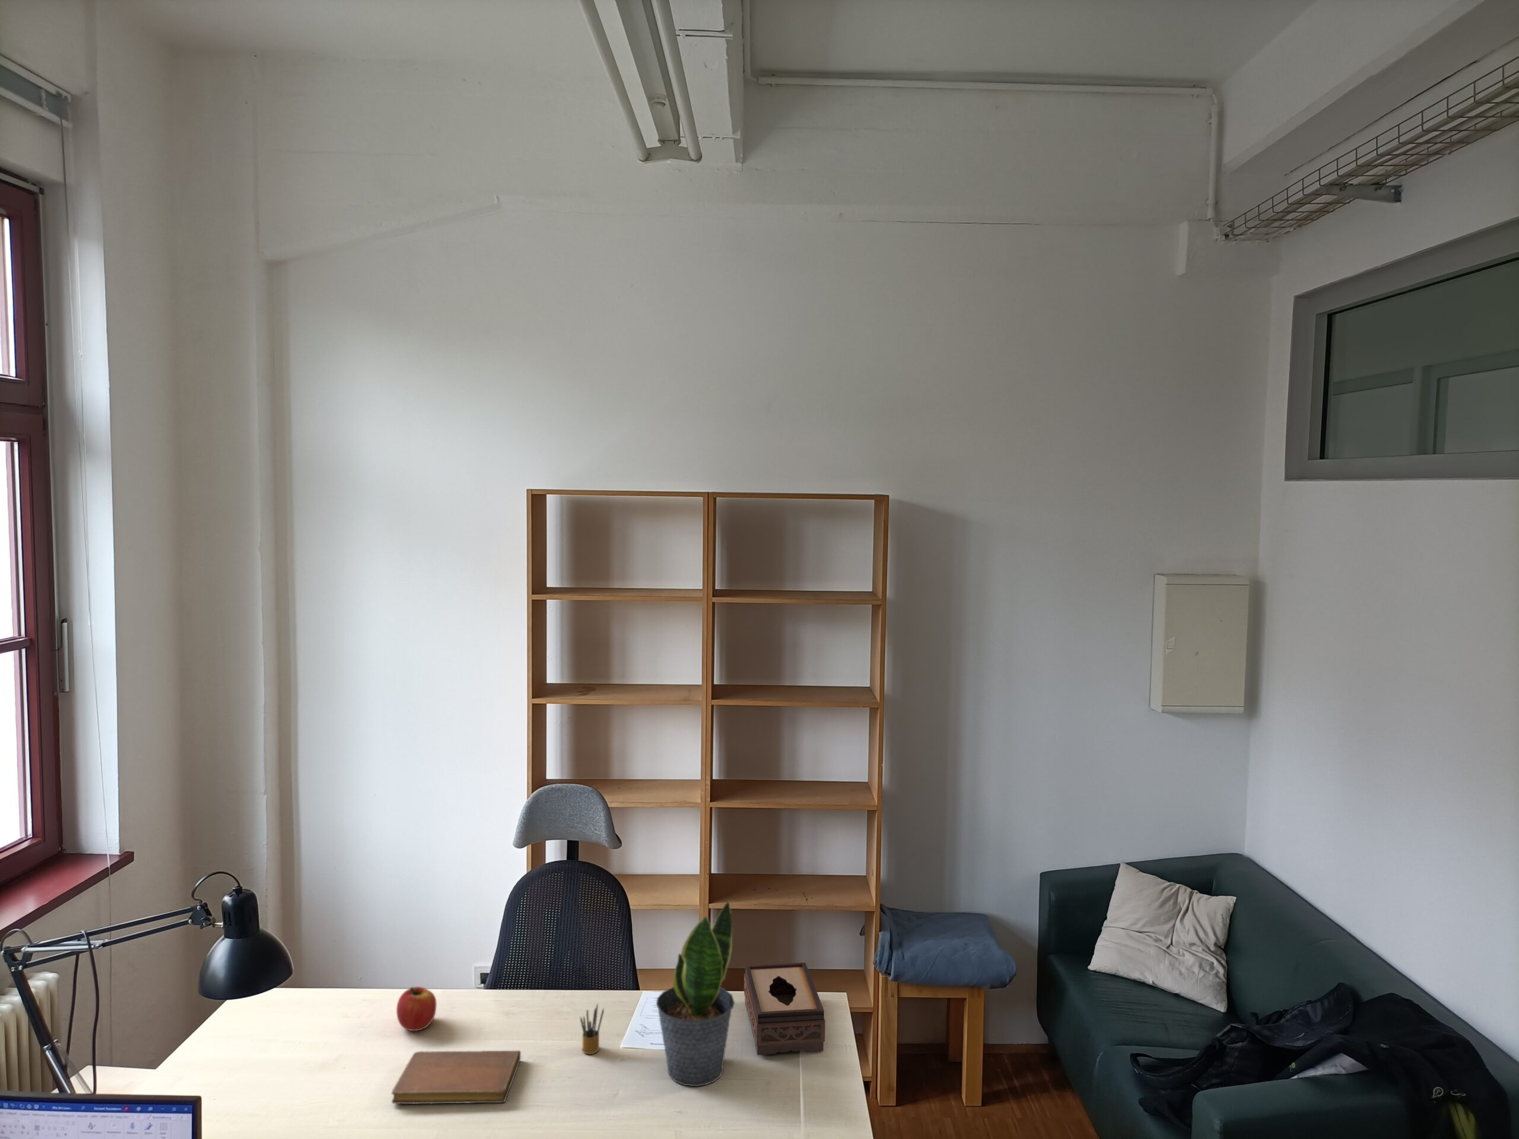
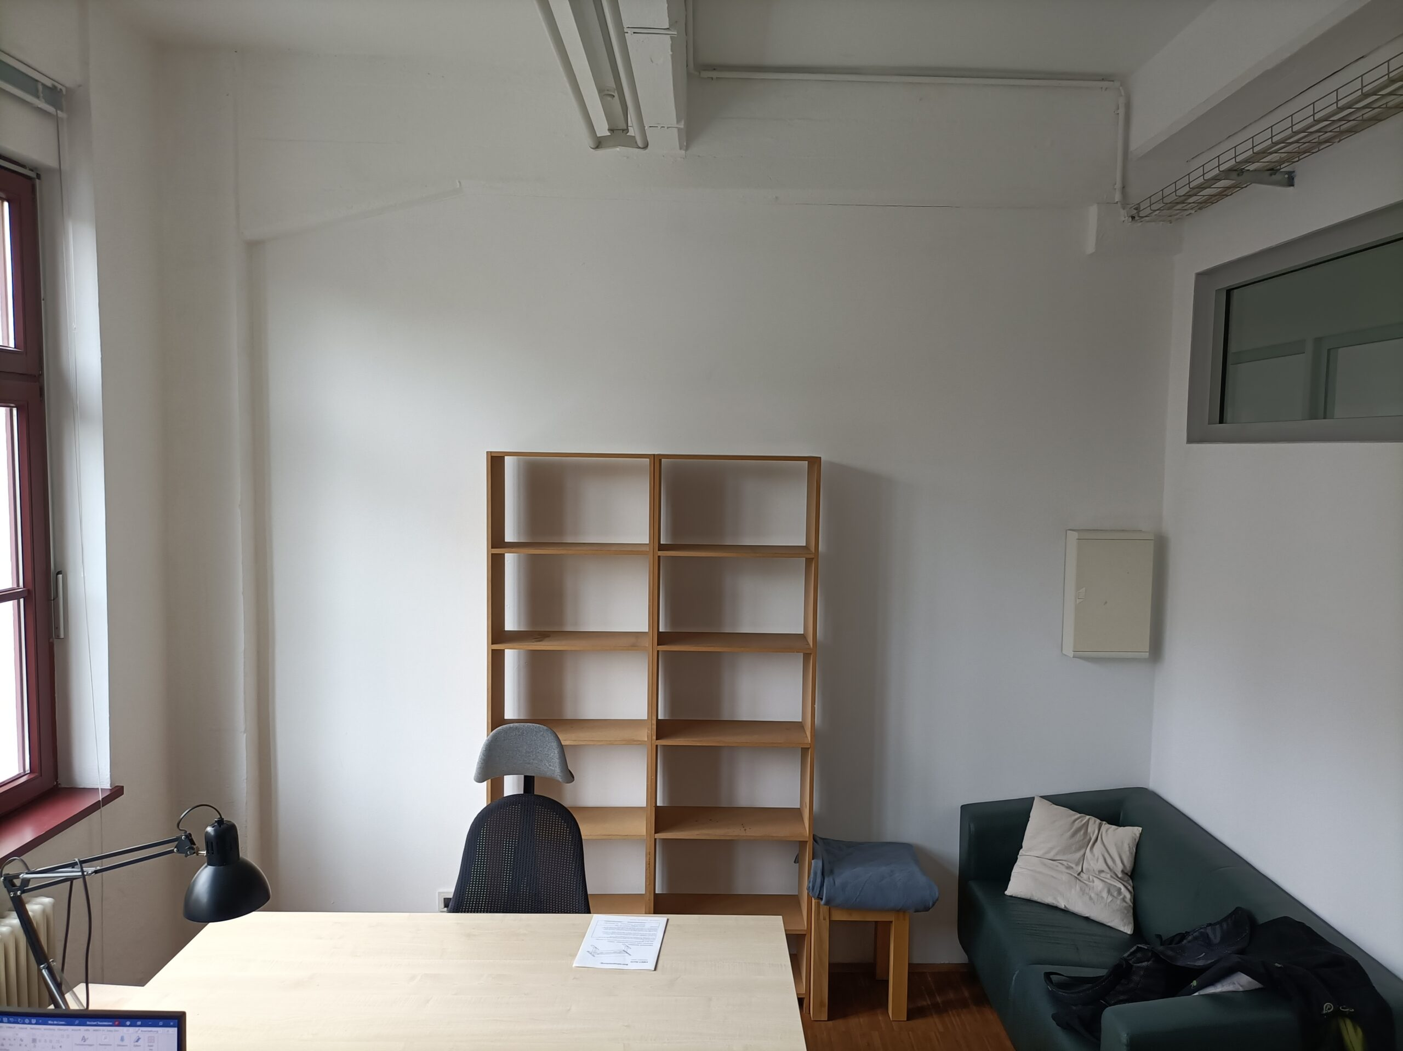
- apple (416, 1006)
- potted plant (695, 986)
- pencil box (591, 1030)
- tissue box (782, 1006)
- notebook (458, 1074)
